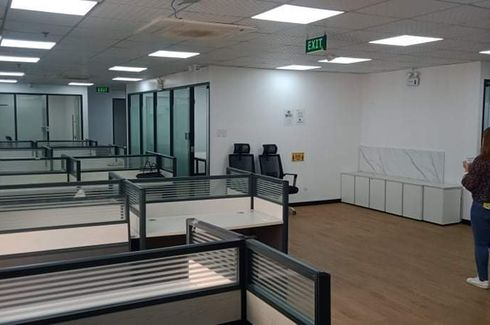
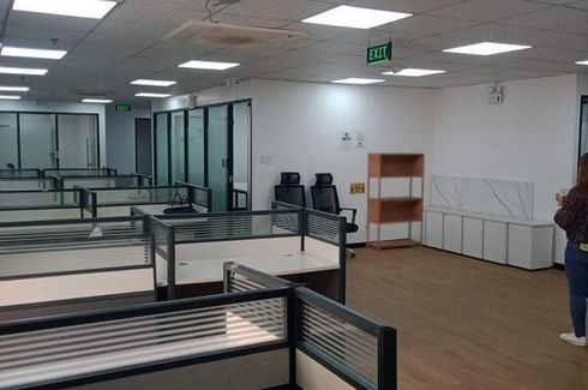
+ bookshelf (395, 199)
